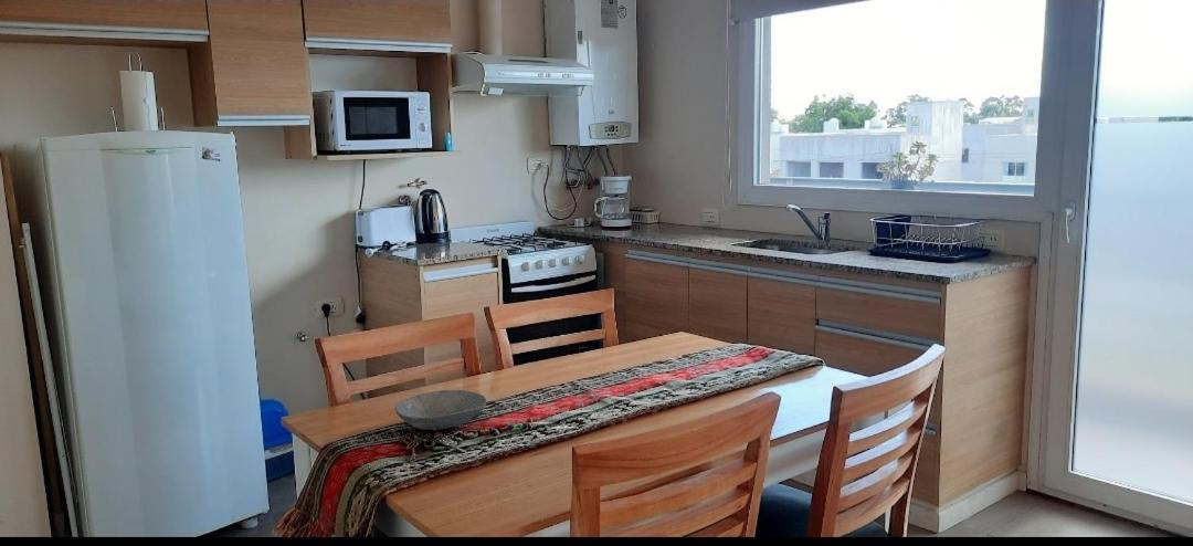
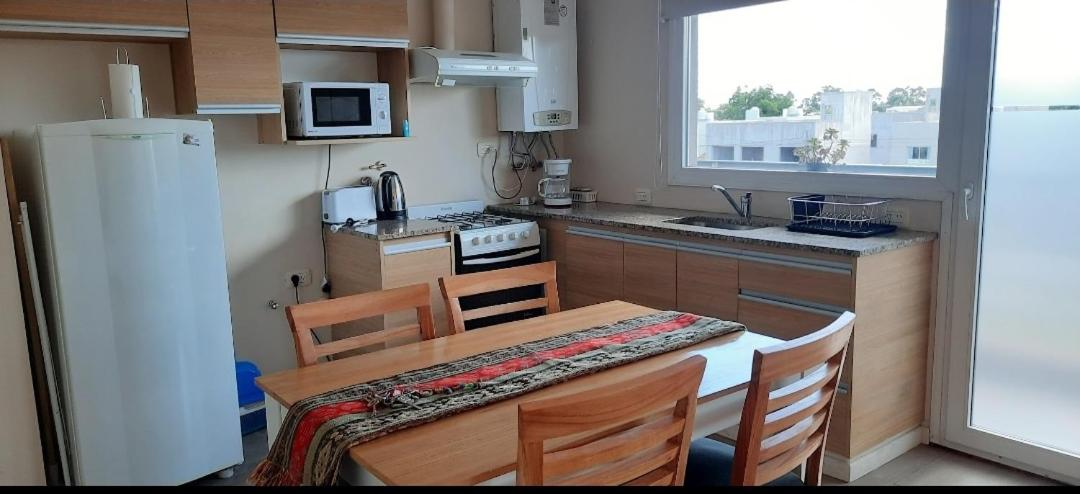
- bowl (442, 412)
